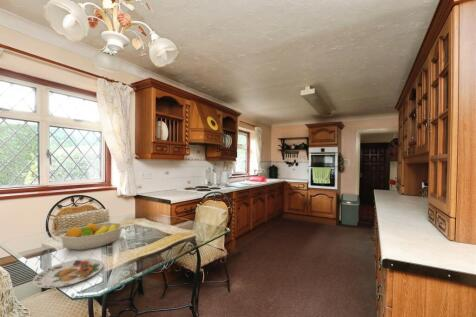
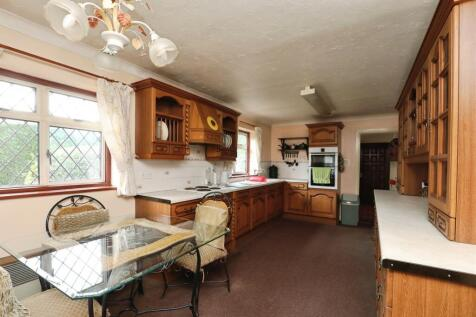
- plate (70, 272)
- fruit bowl (94, 233)
